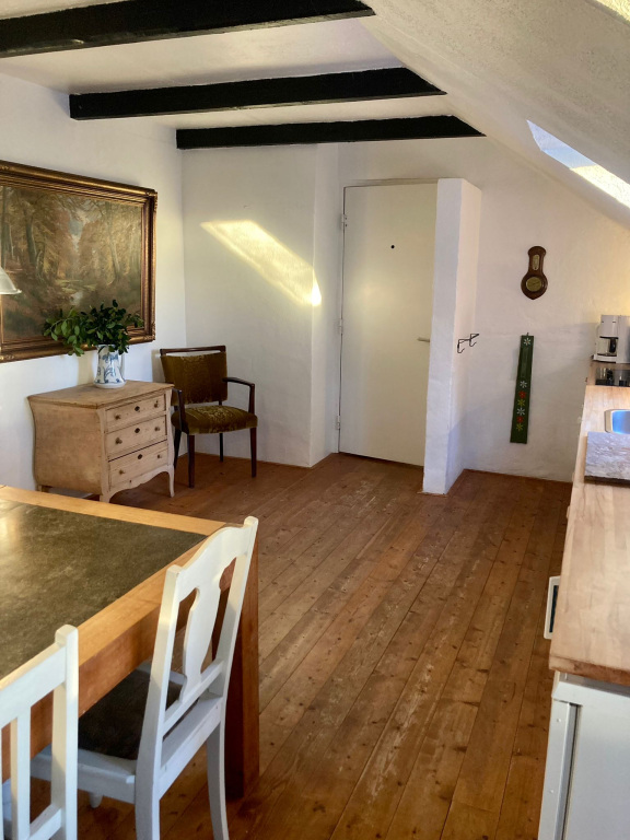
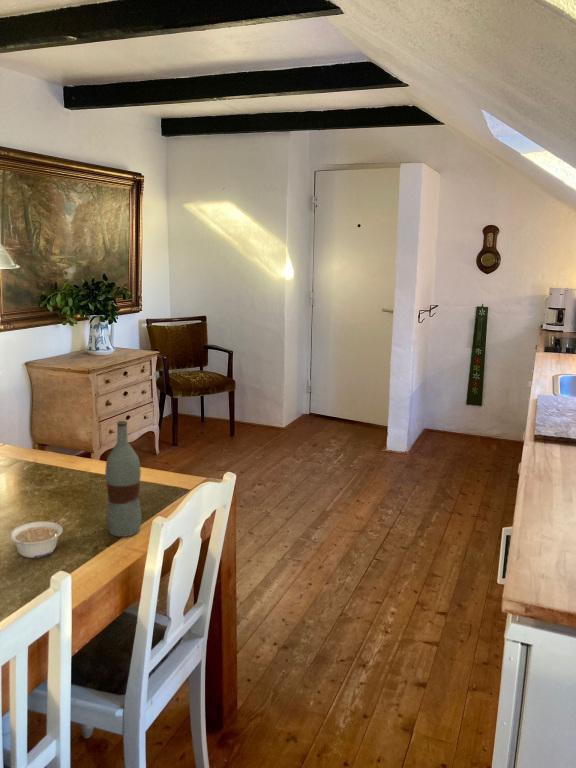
+ legume (36, 540)
+ bottle (123, 477)
